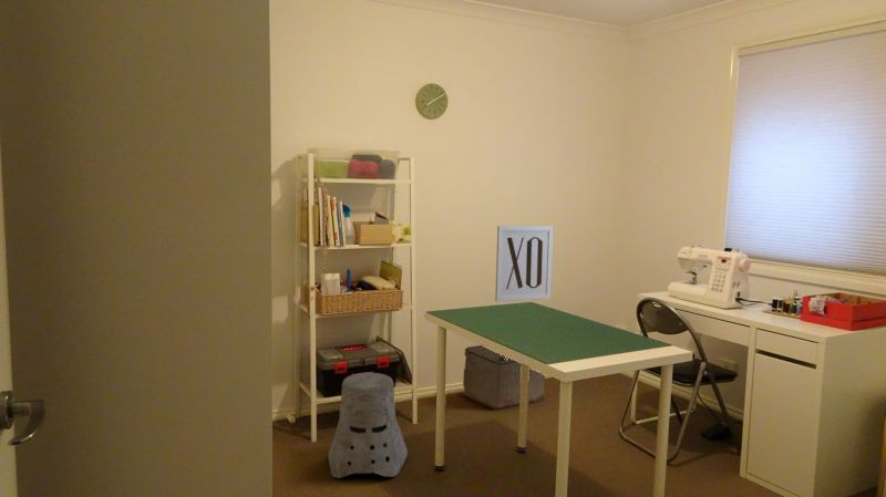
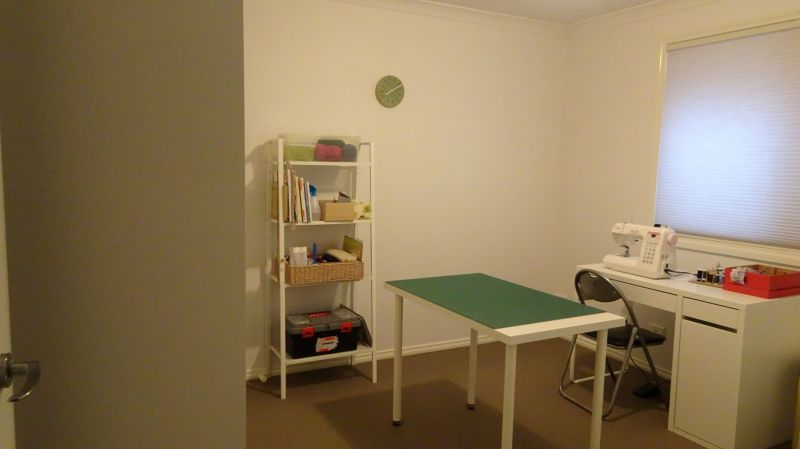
- wall art (524, 262)
- storage bin (503, 373)
- stool (367, 420)
